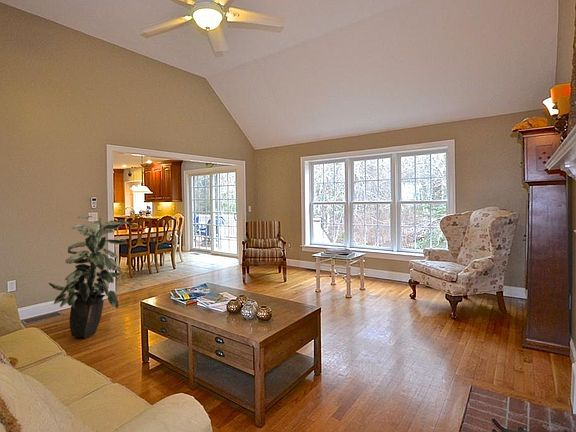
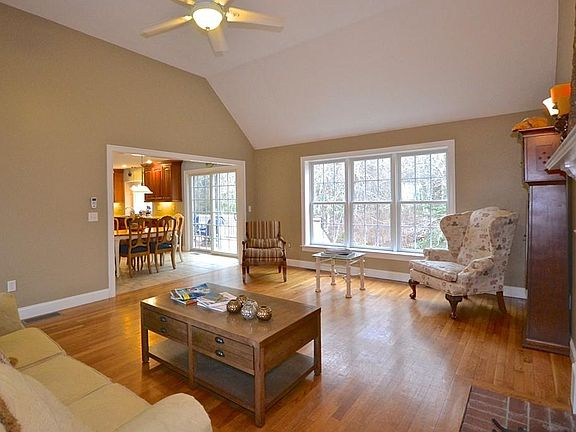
- indoor plant (91, 274)
